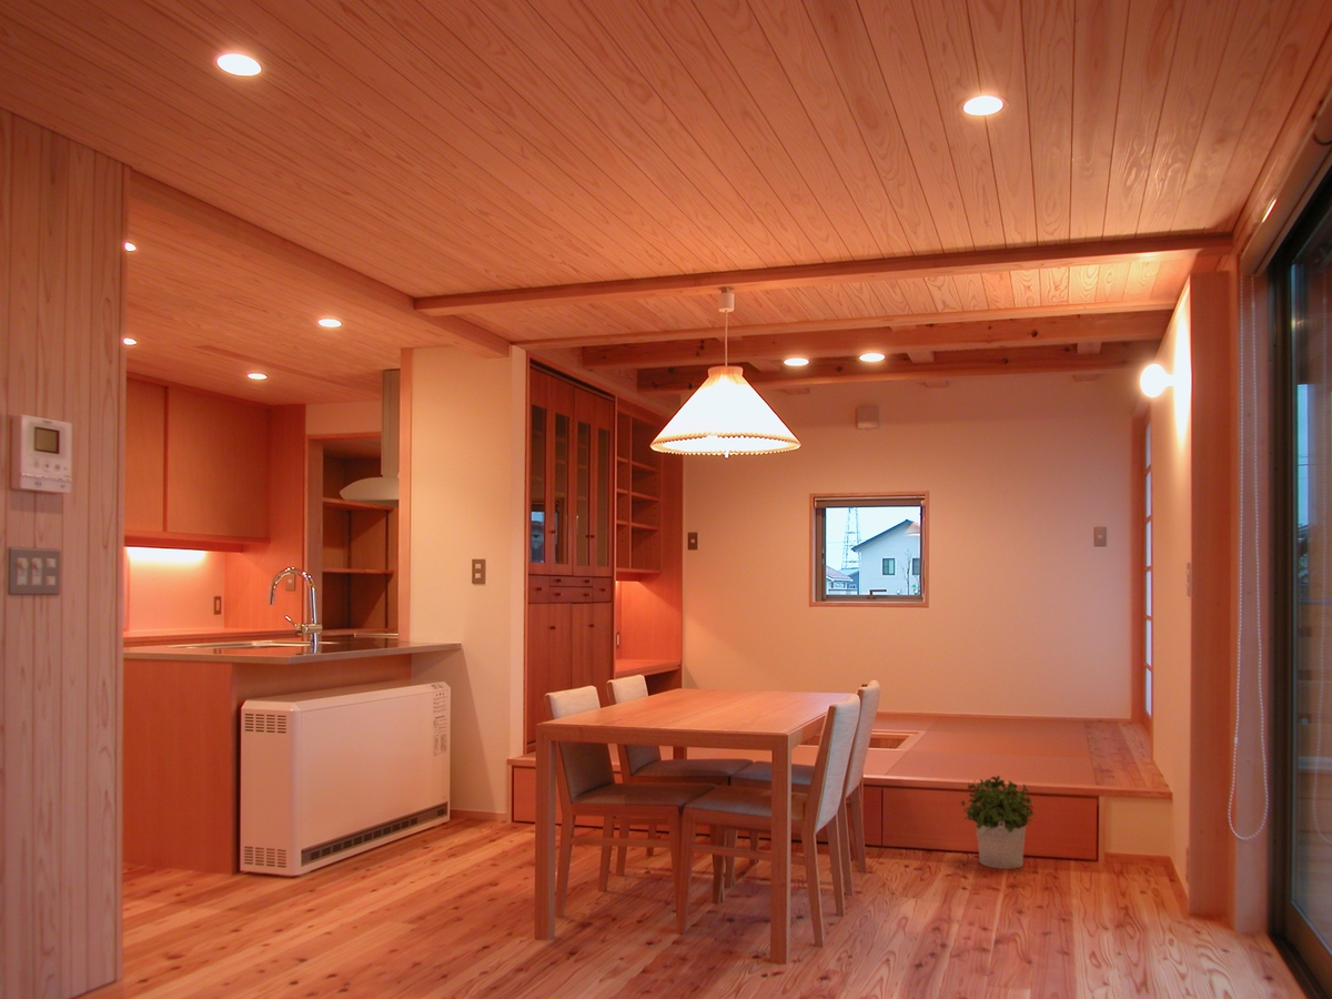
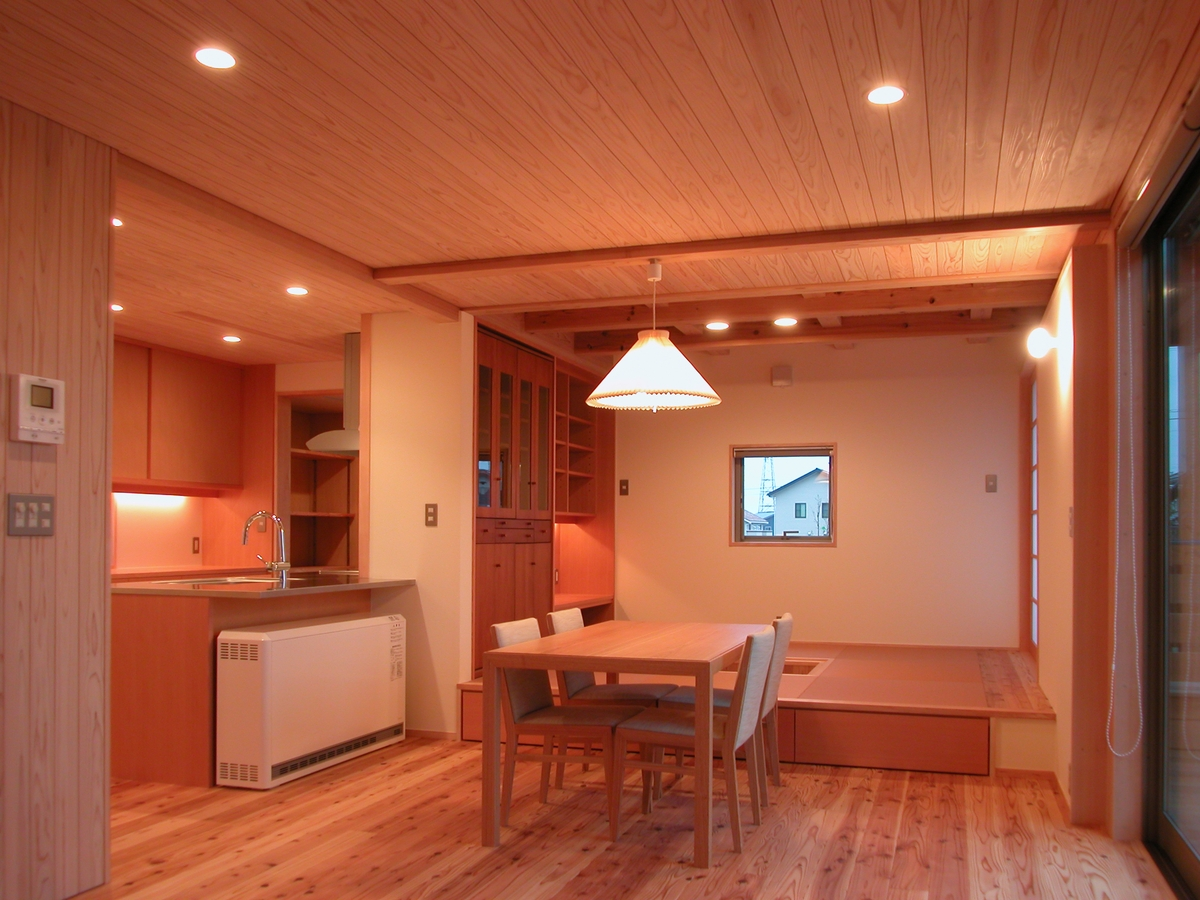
- potted plant (997, 820)
